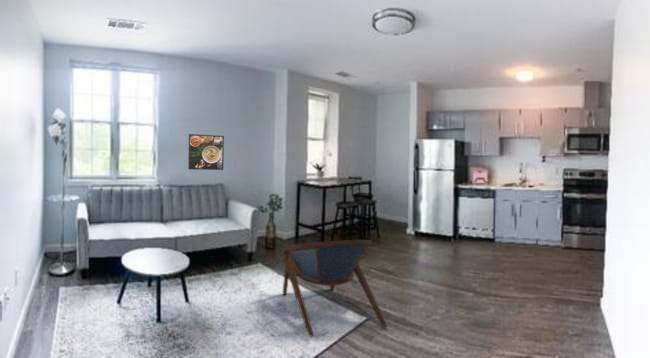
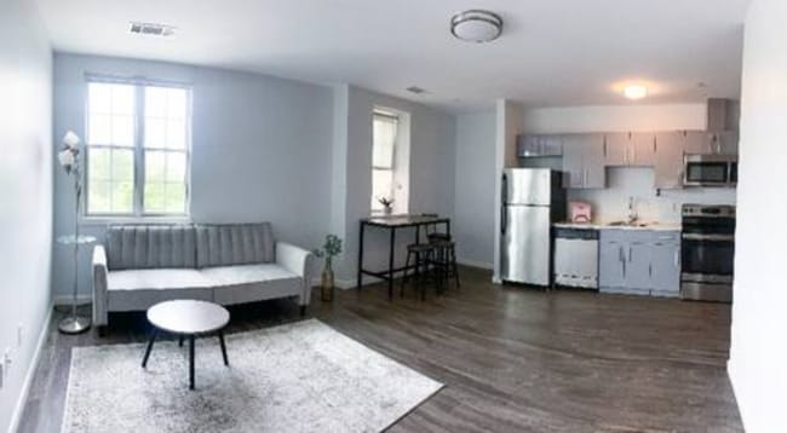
- armchair (327, 270)
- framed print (206, 152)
